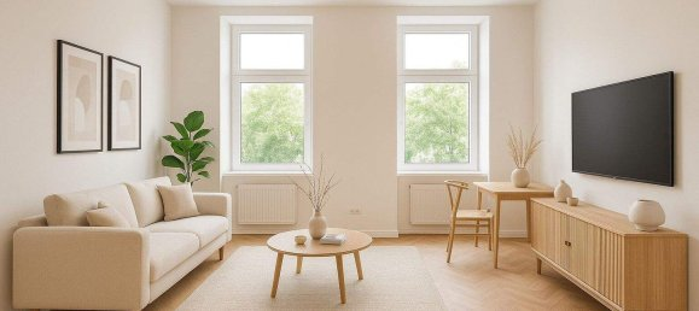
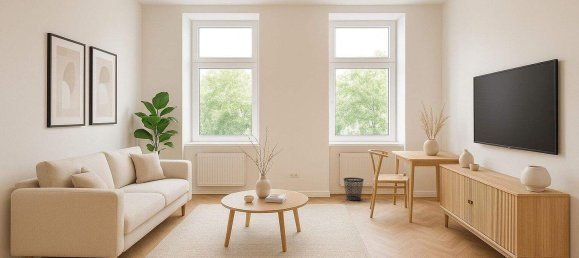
+ wastebasket (353, 188)
